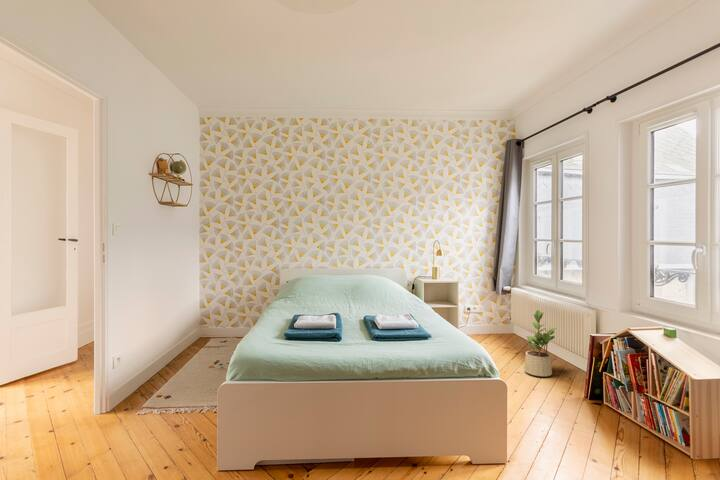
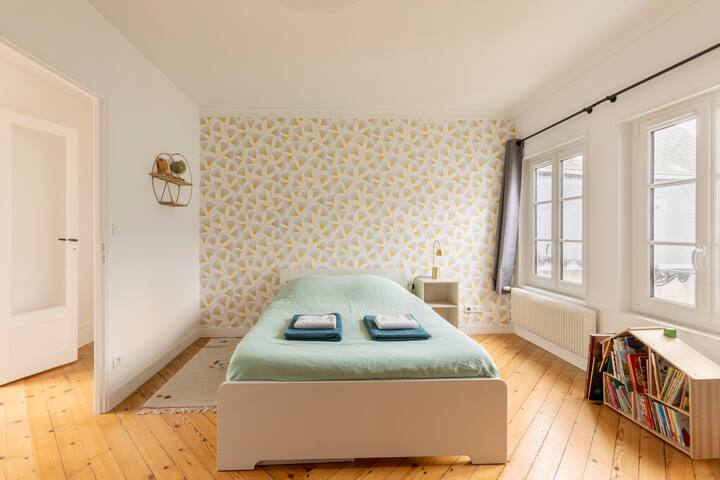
- potted plant (540, 341)
